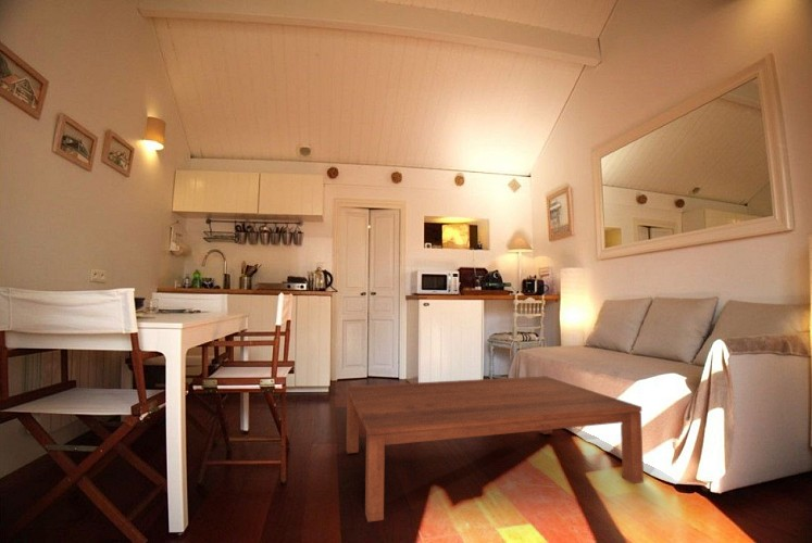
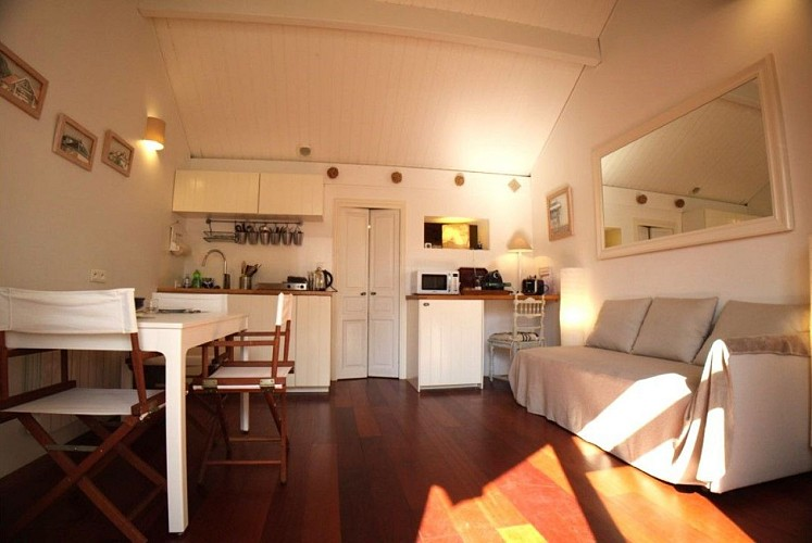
- coffee table (480, 429)
